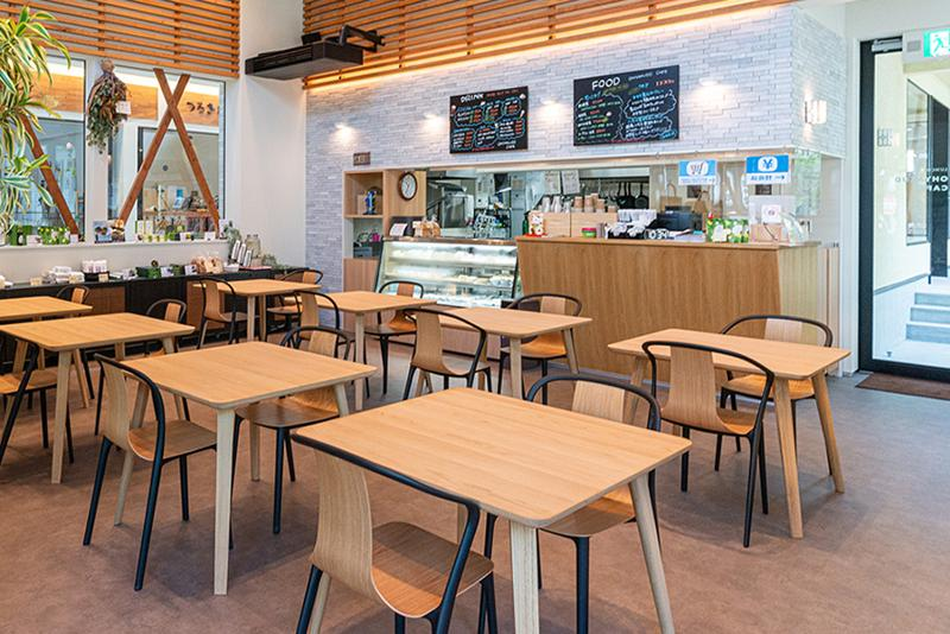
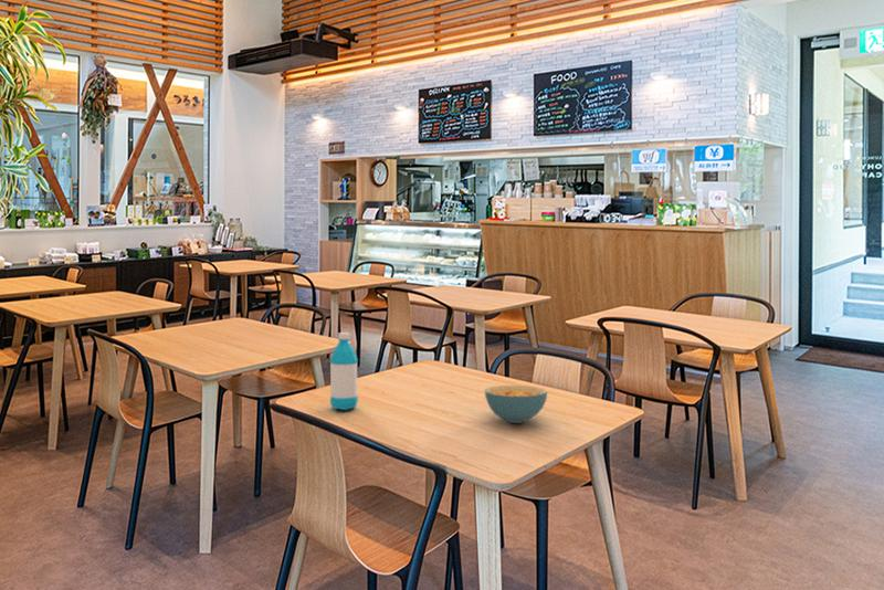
+ water bottle (344, 370)
+ cereal bowl (515, 405)
